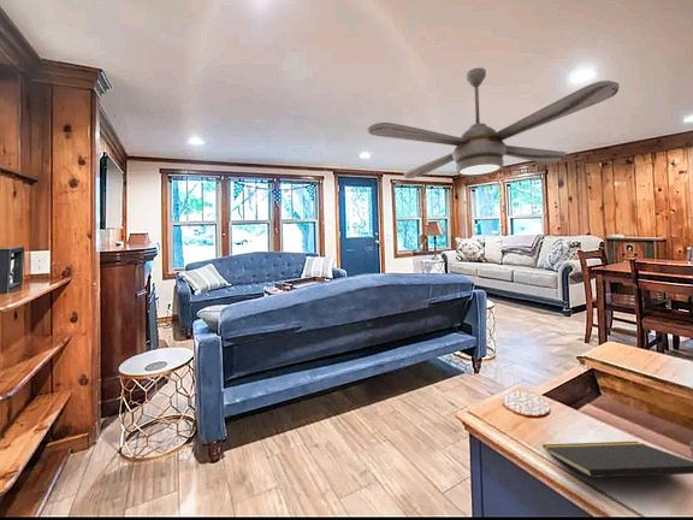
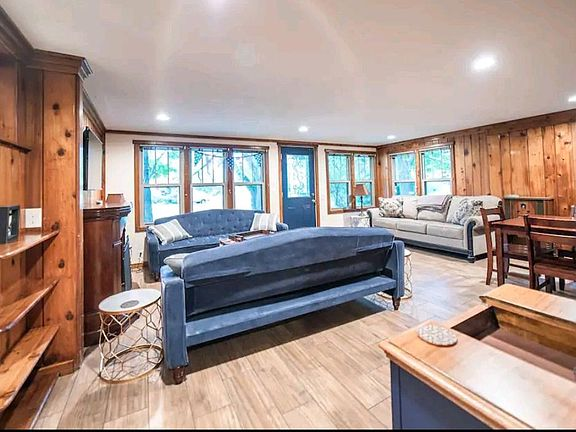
- notepad (616, 457)
- ceiling fan (478, 122)
